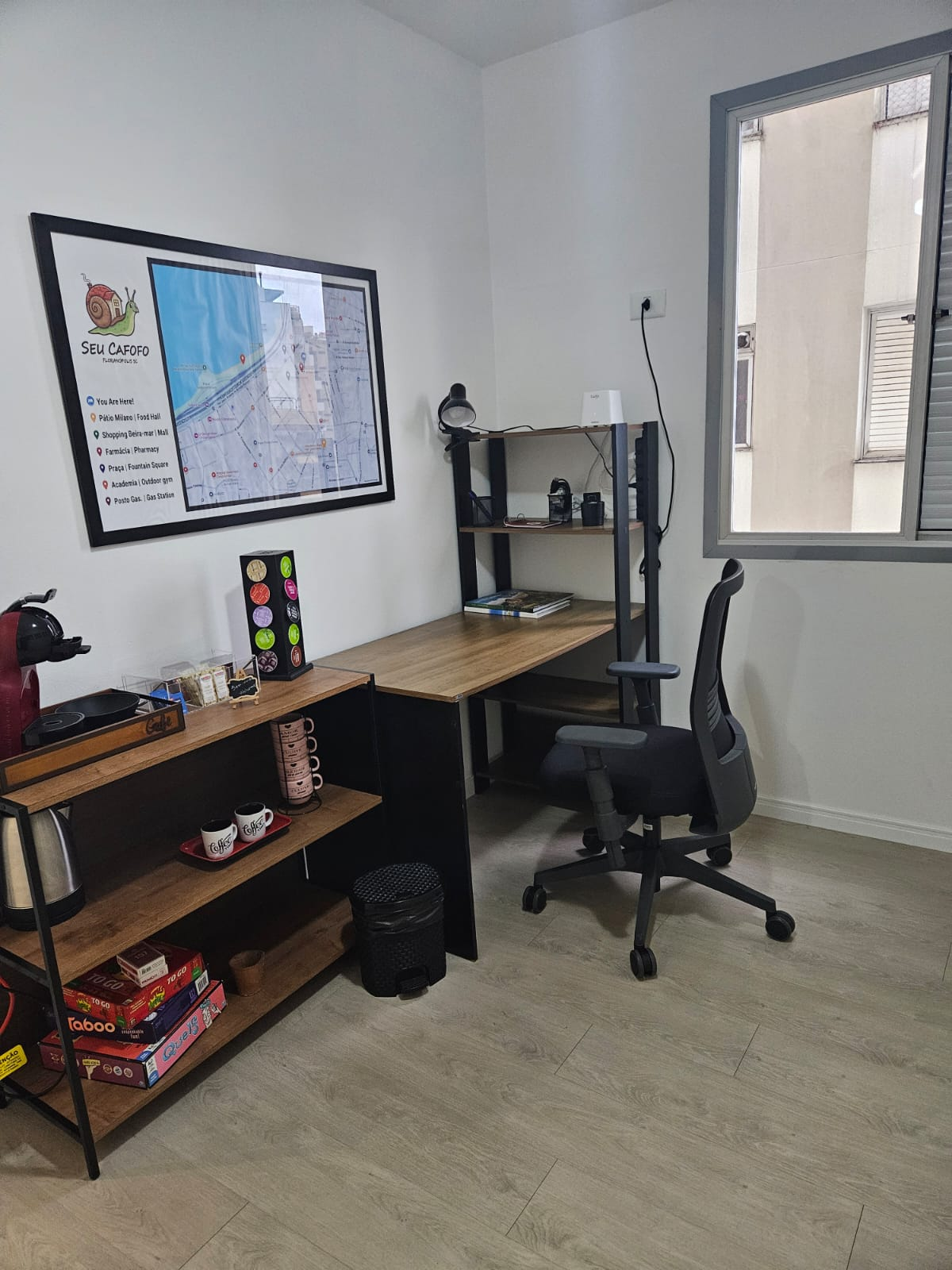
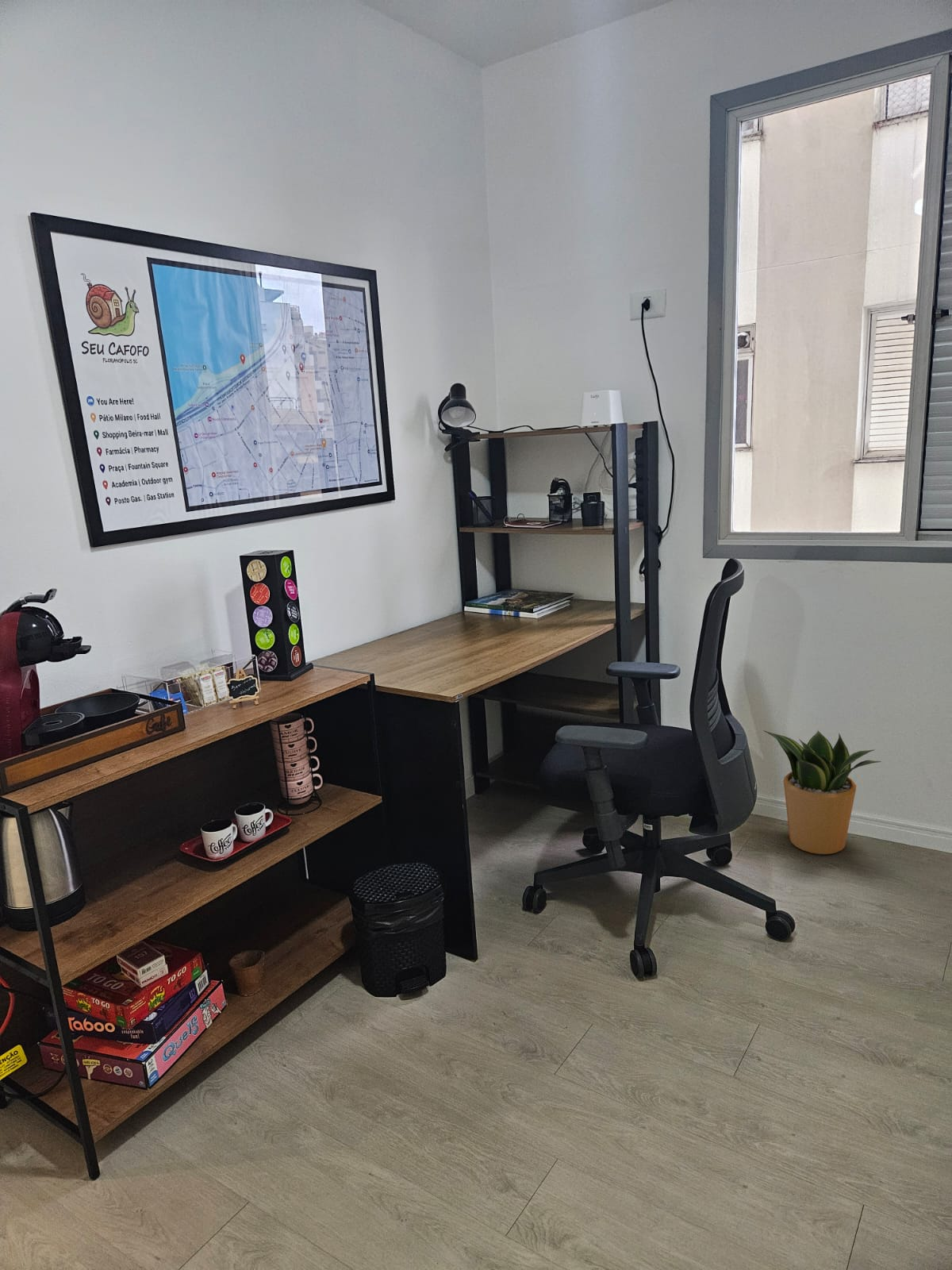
+ potted plant (819, 792)
